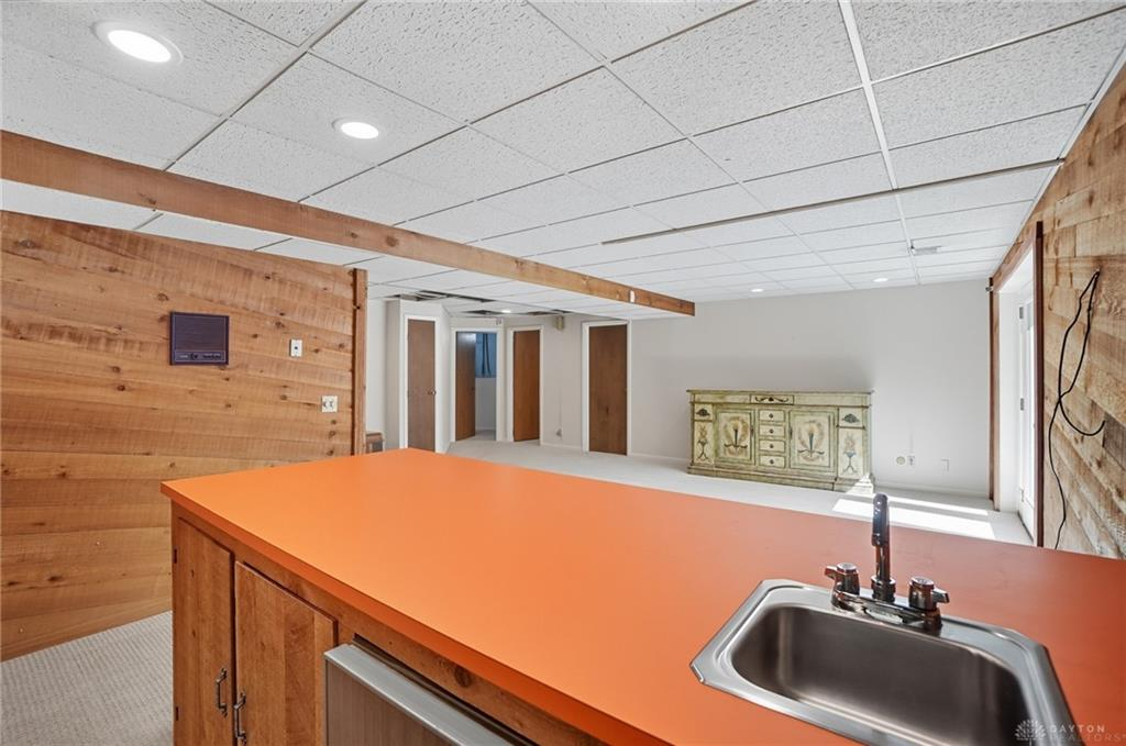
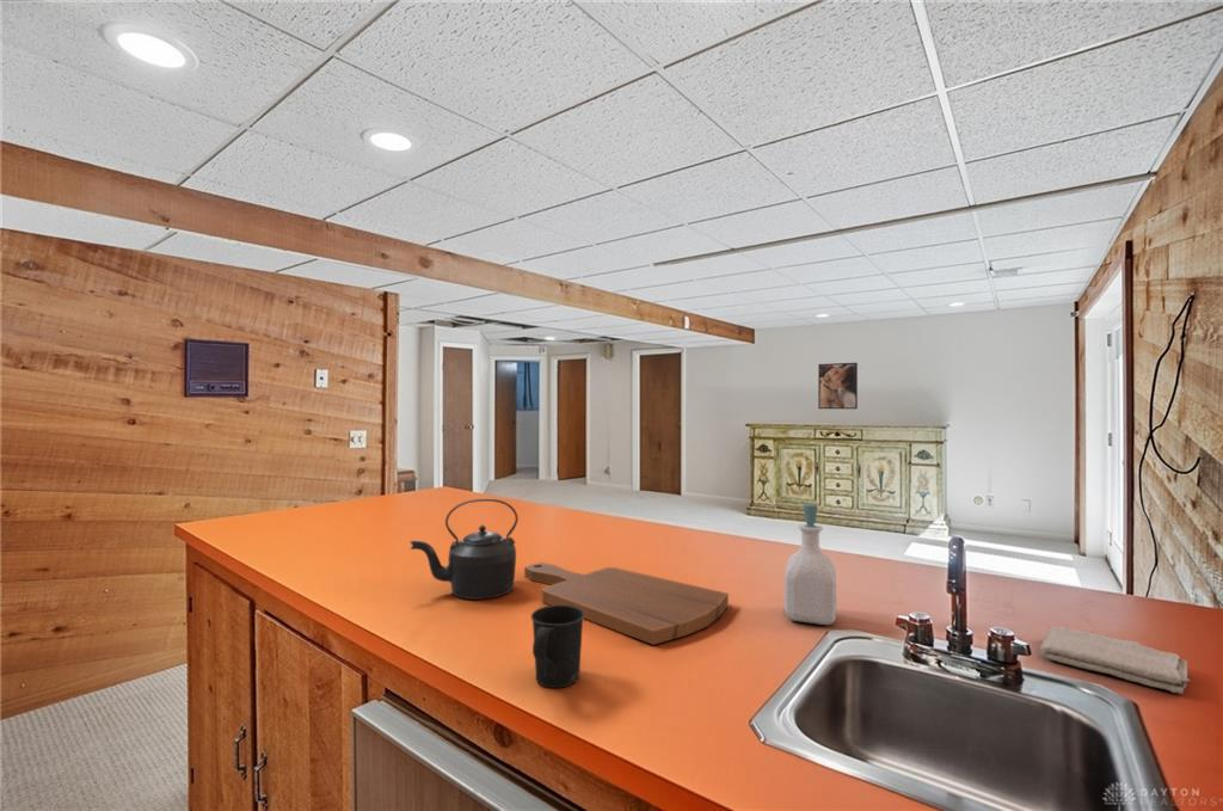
+ cutting board (621, 595)
+ mug (553, 650)
+ soap bottle (810, 560)
+ washcloth (1111, 655)
+ kettle (465, 545)
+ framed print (837, 386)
